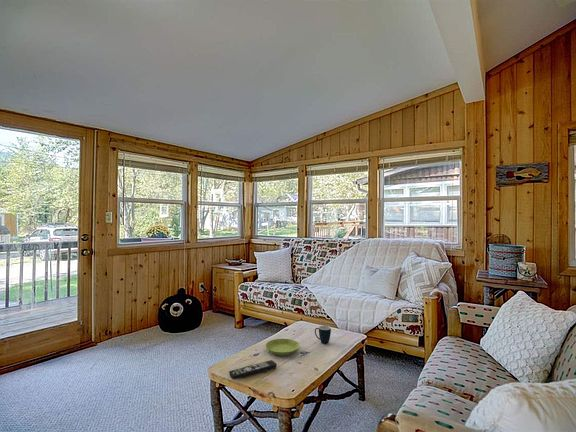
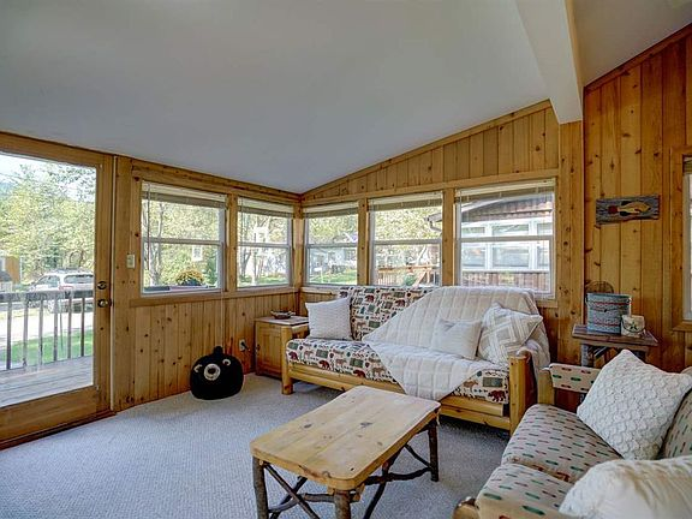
- remote control (253, 369)
- mug (322, 334)
- saucer (282, 347)
